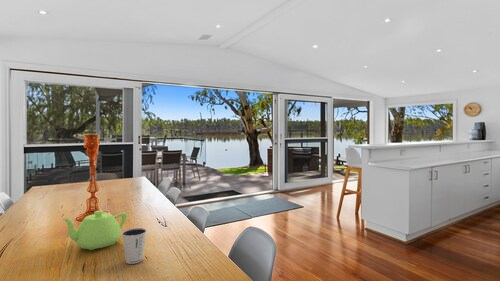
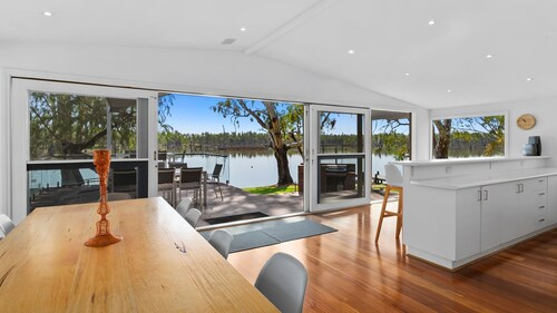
- teapot (96, 228)
- dixie cup (134, 246)
